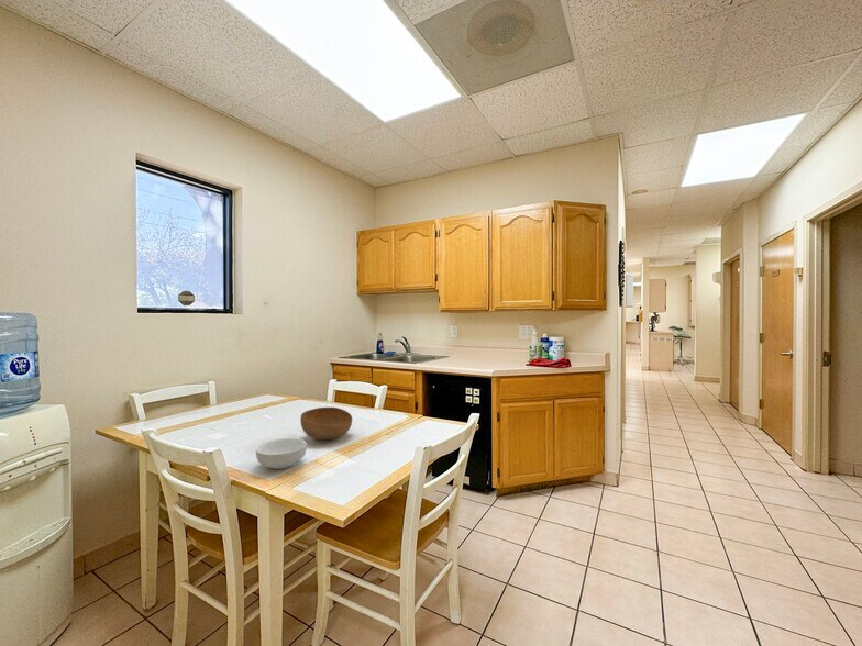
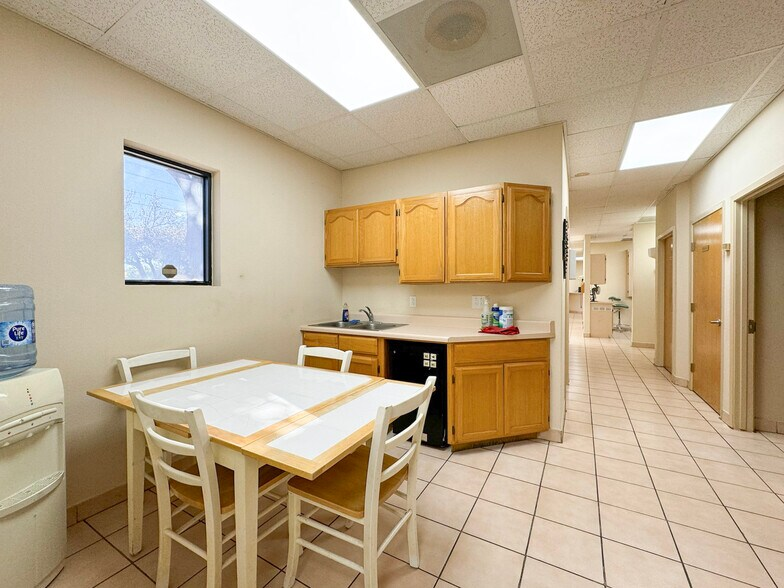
- bowl (327, 424)
- cereal bowl (281, 455)
